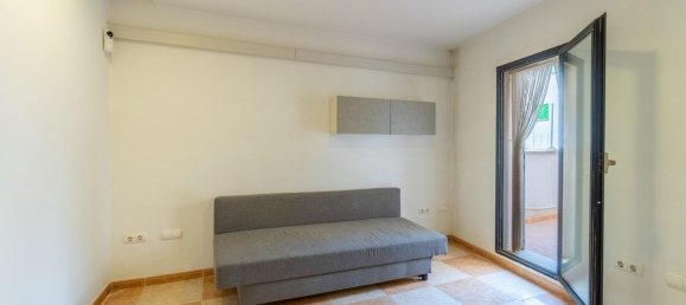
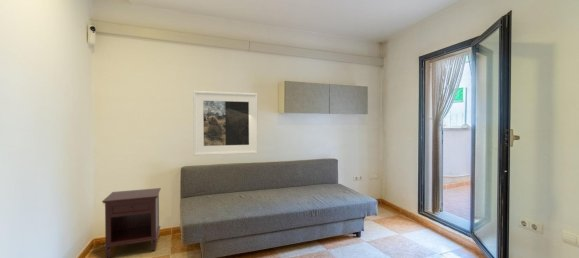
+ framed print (226, 123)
+ nightstand (134, 220)
